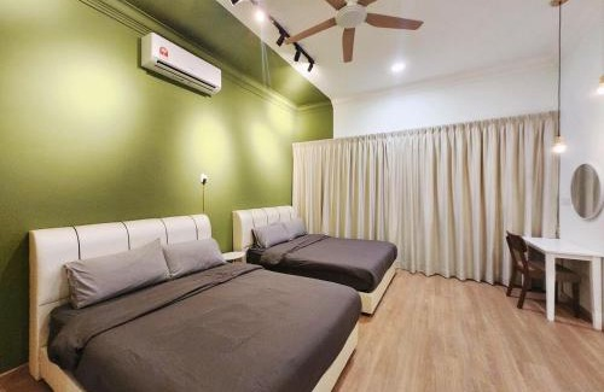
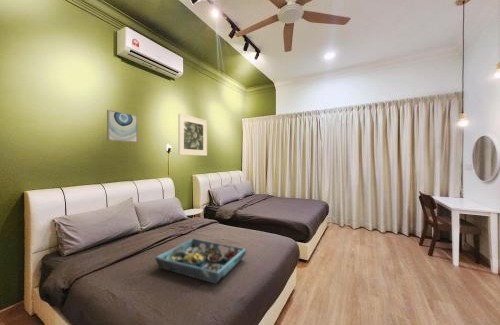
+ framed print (193, 136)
+ wall art (123, 127)
+ serving tray (202, 257)
